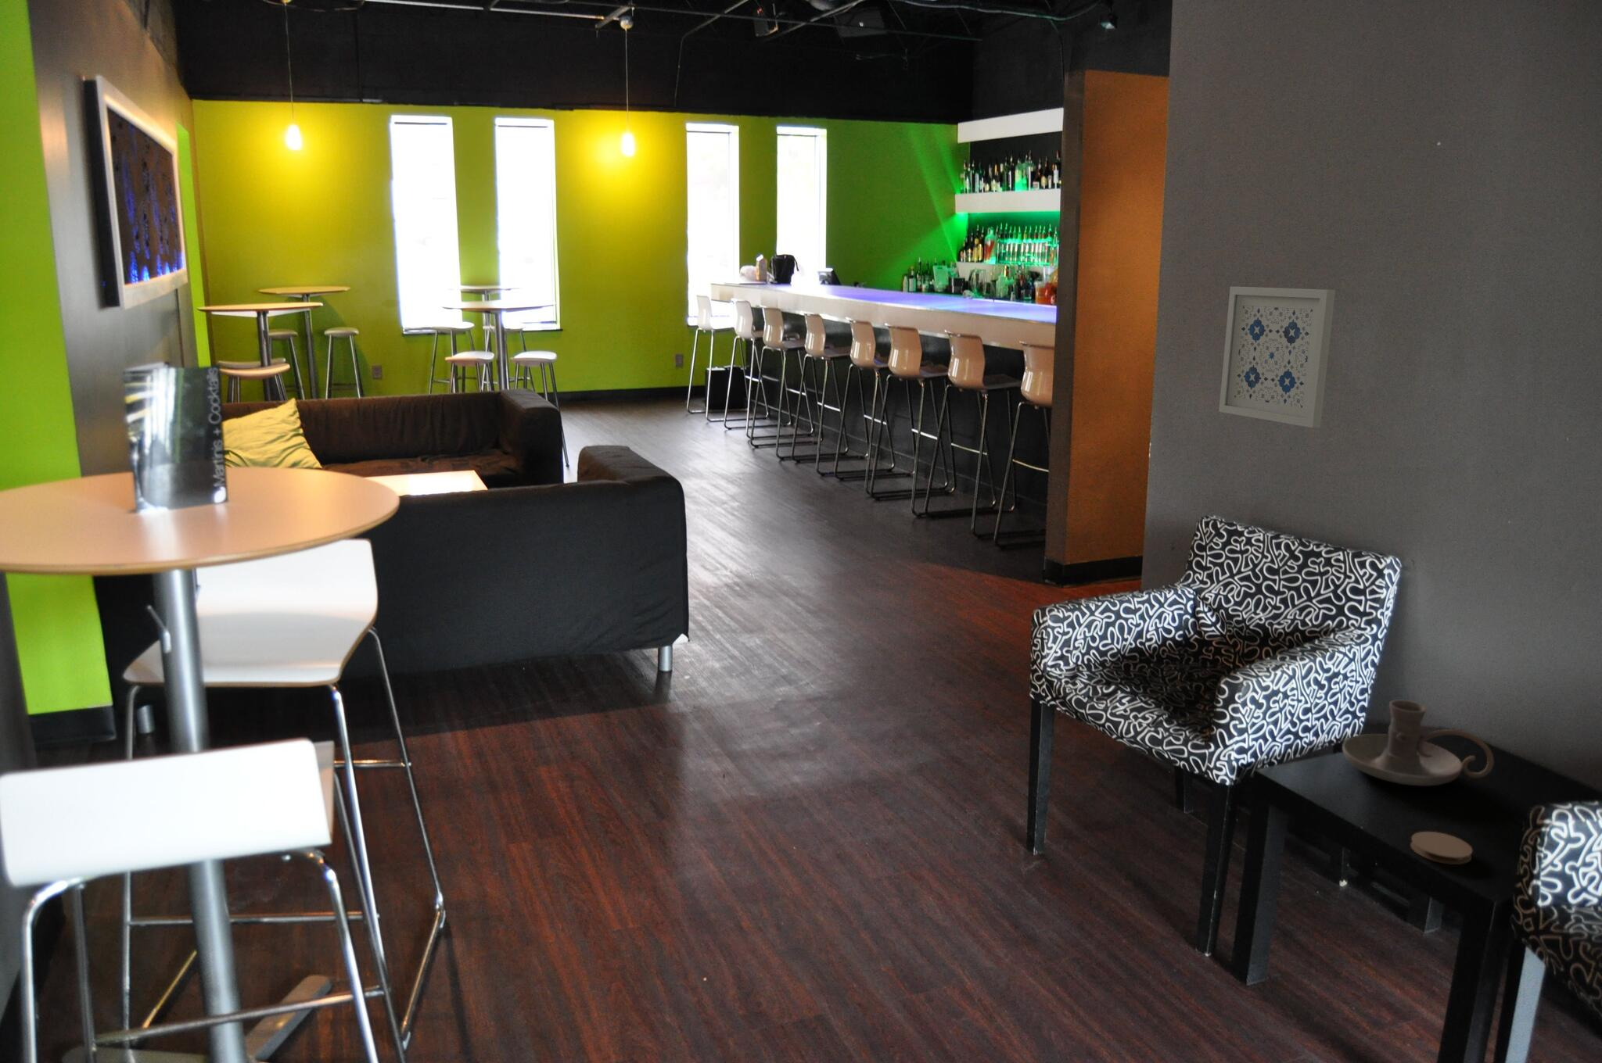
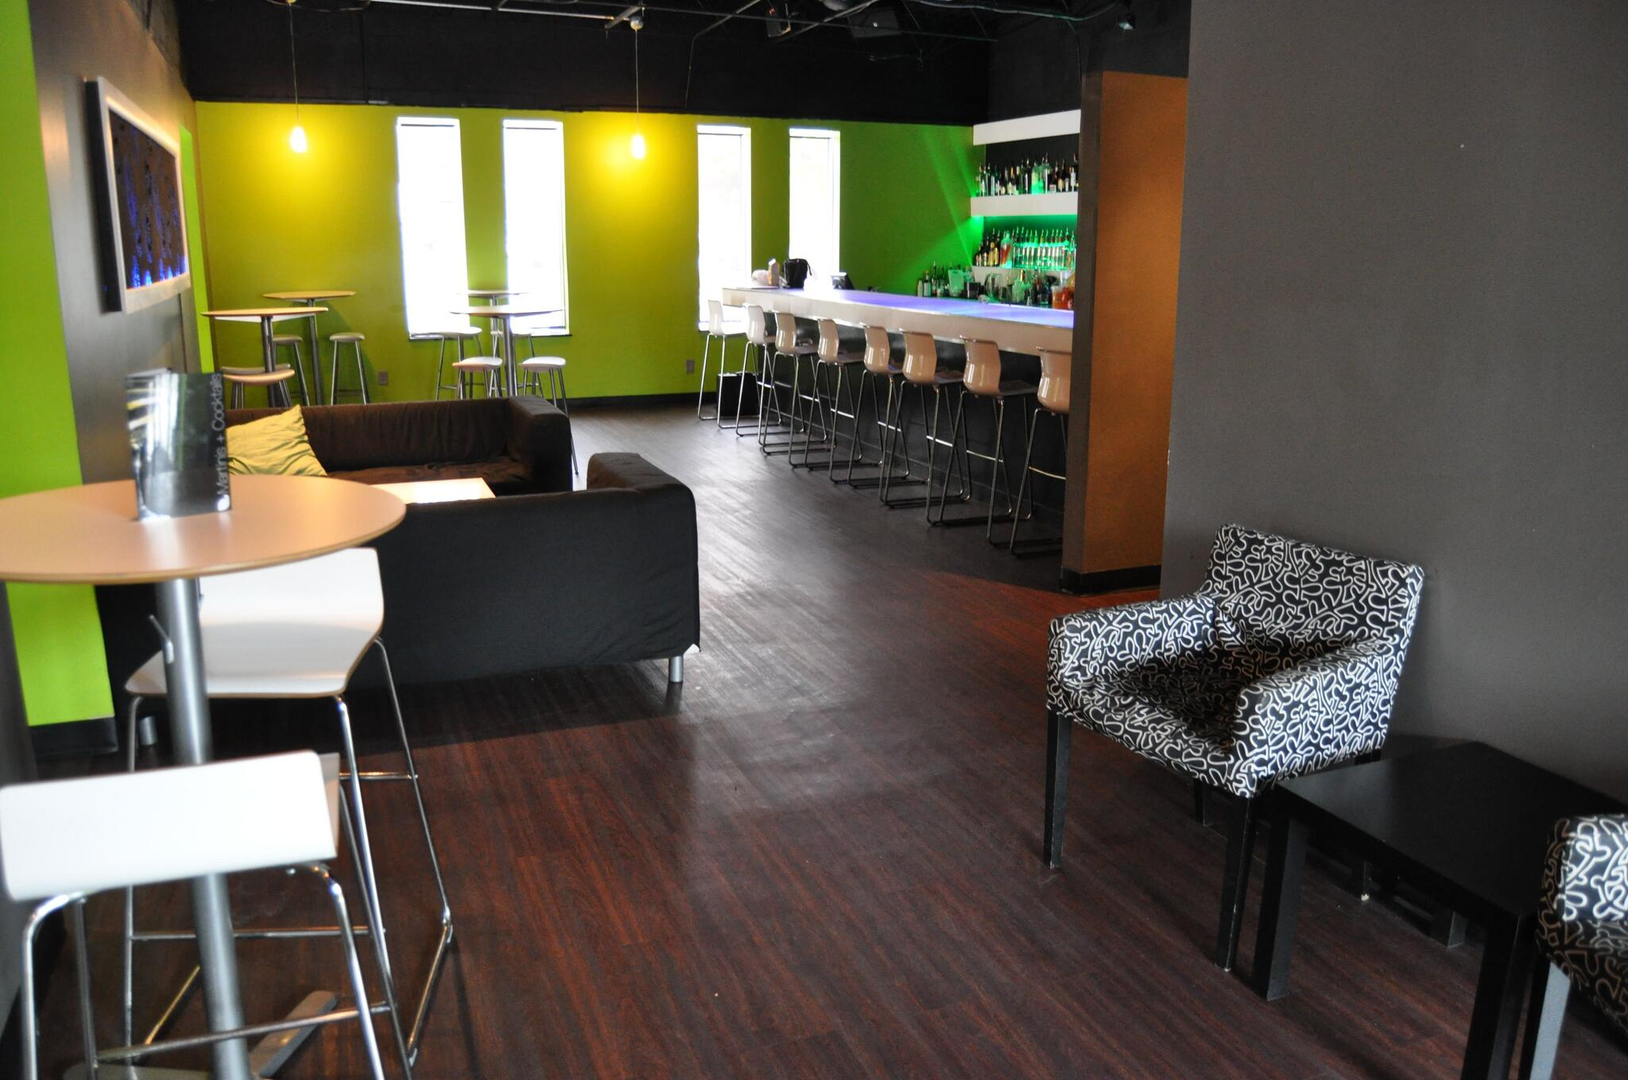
- candle holder (1417, 741)
- coaster (1441, 847)
- wall art (1273, 354)
